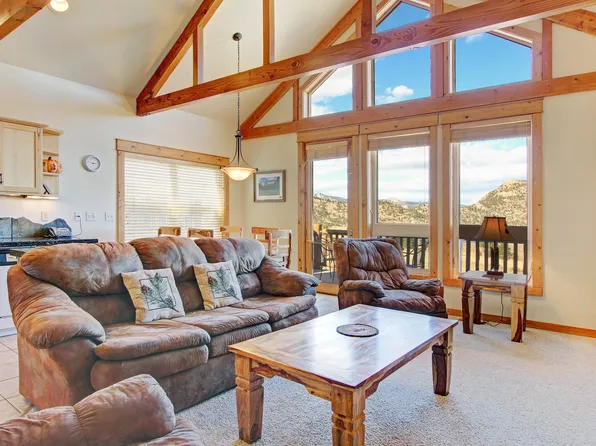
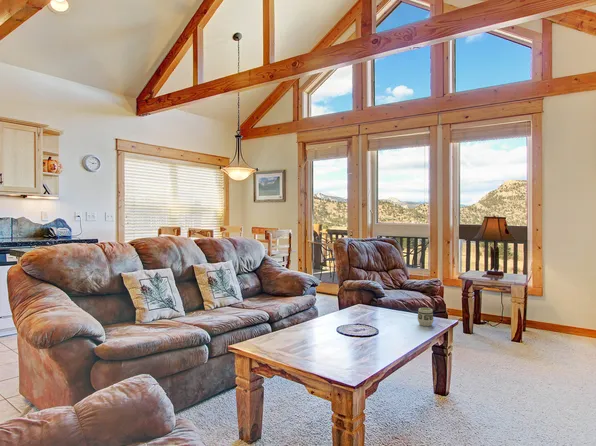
+ cup (425, 316)
